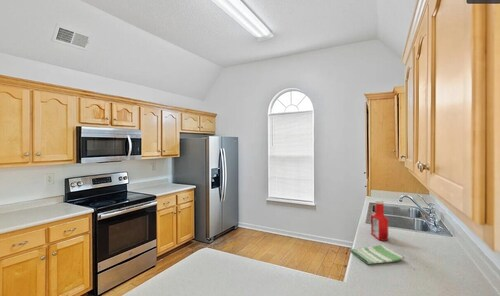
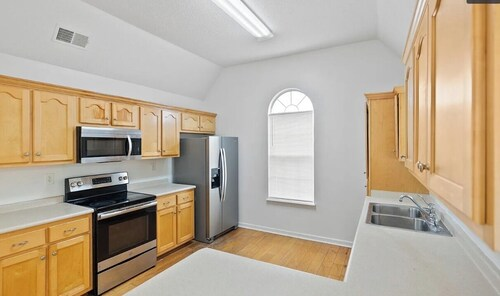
- dish towel (376, 253)
- soap bottle (379, 218)
